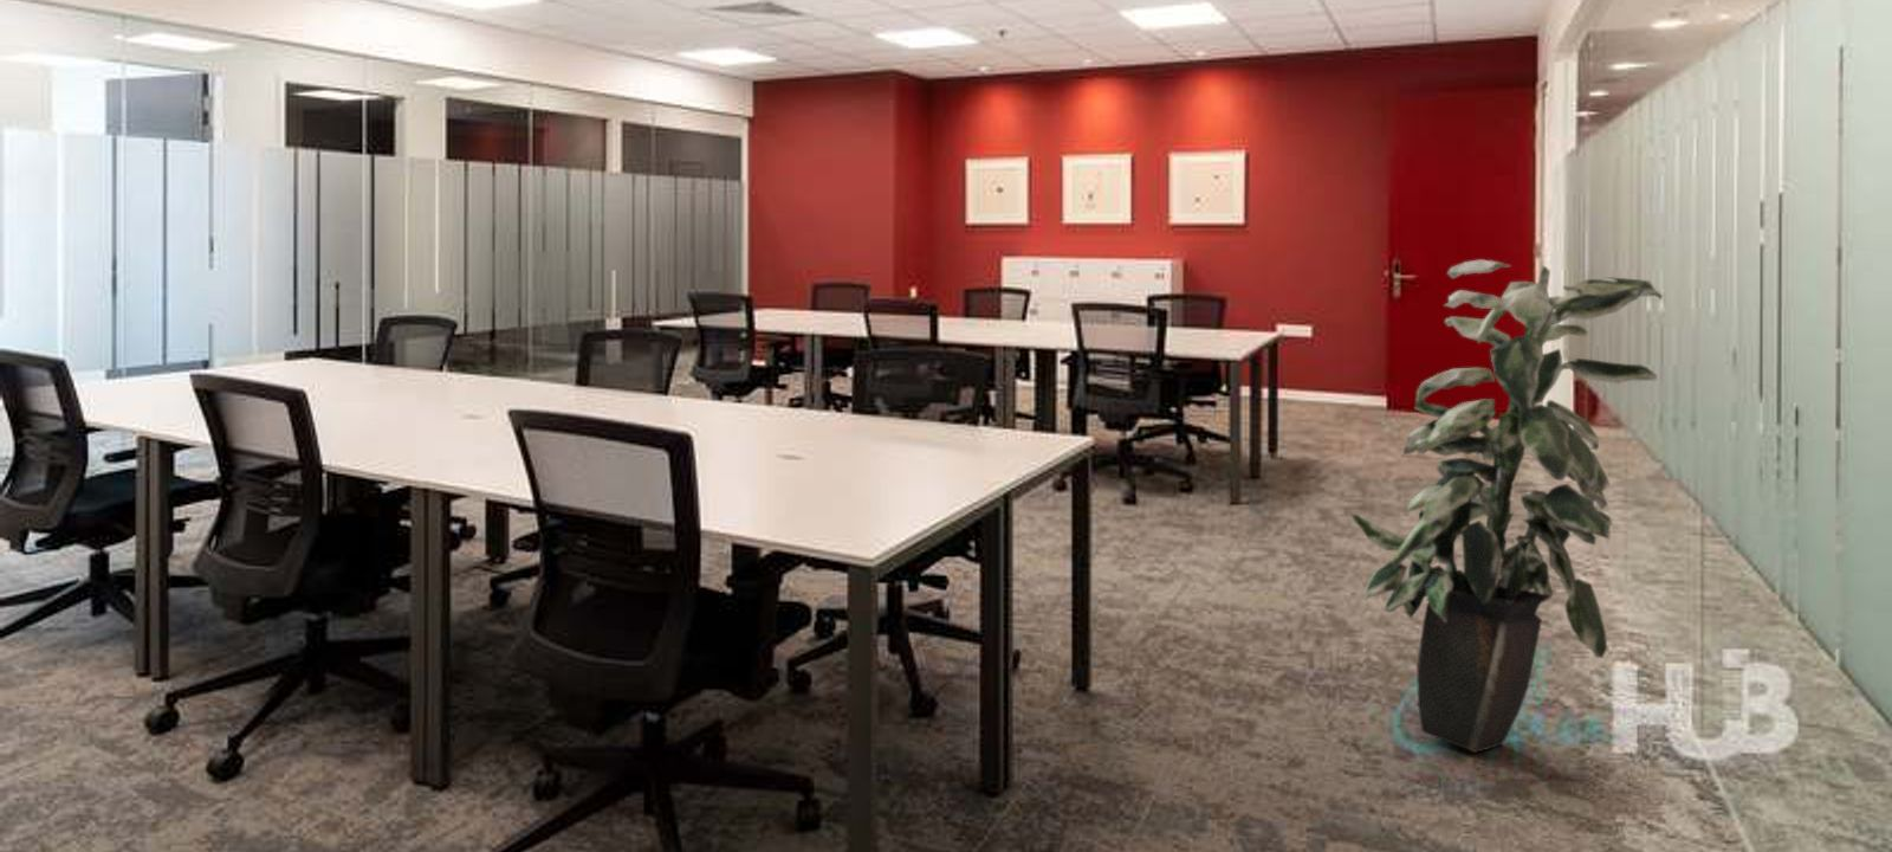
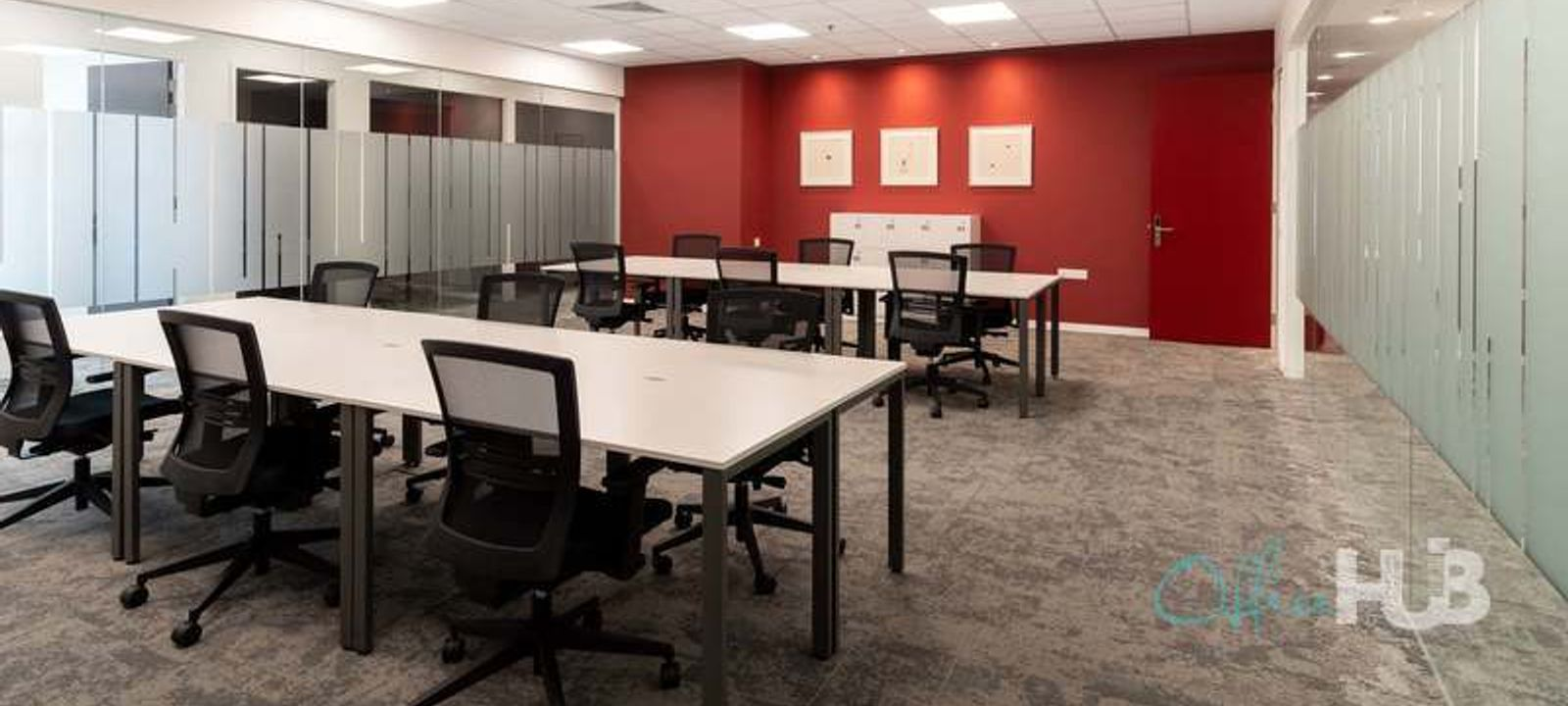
- indoor plant (1499, 502)
